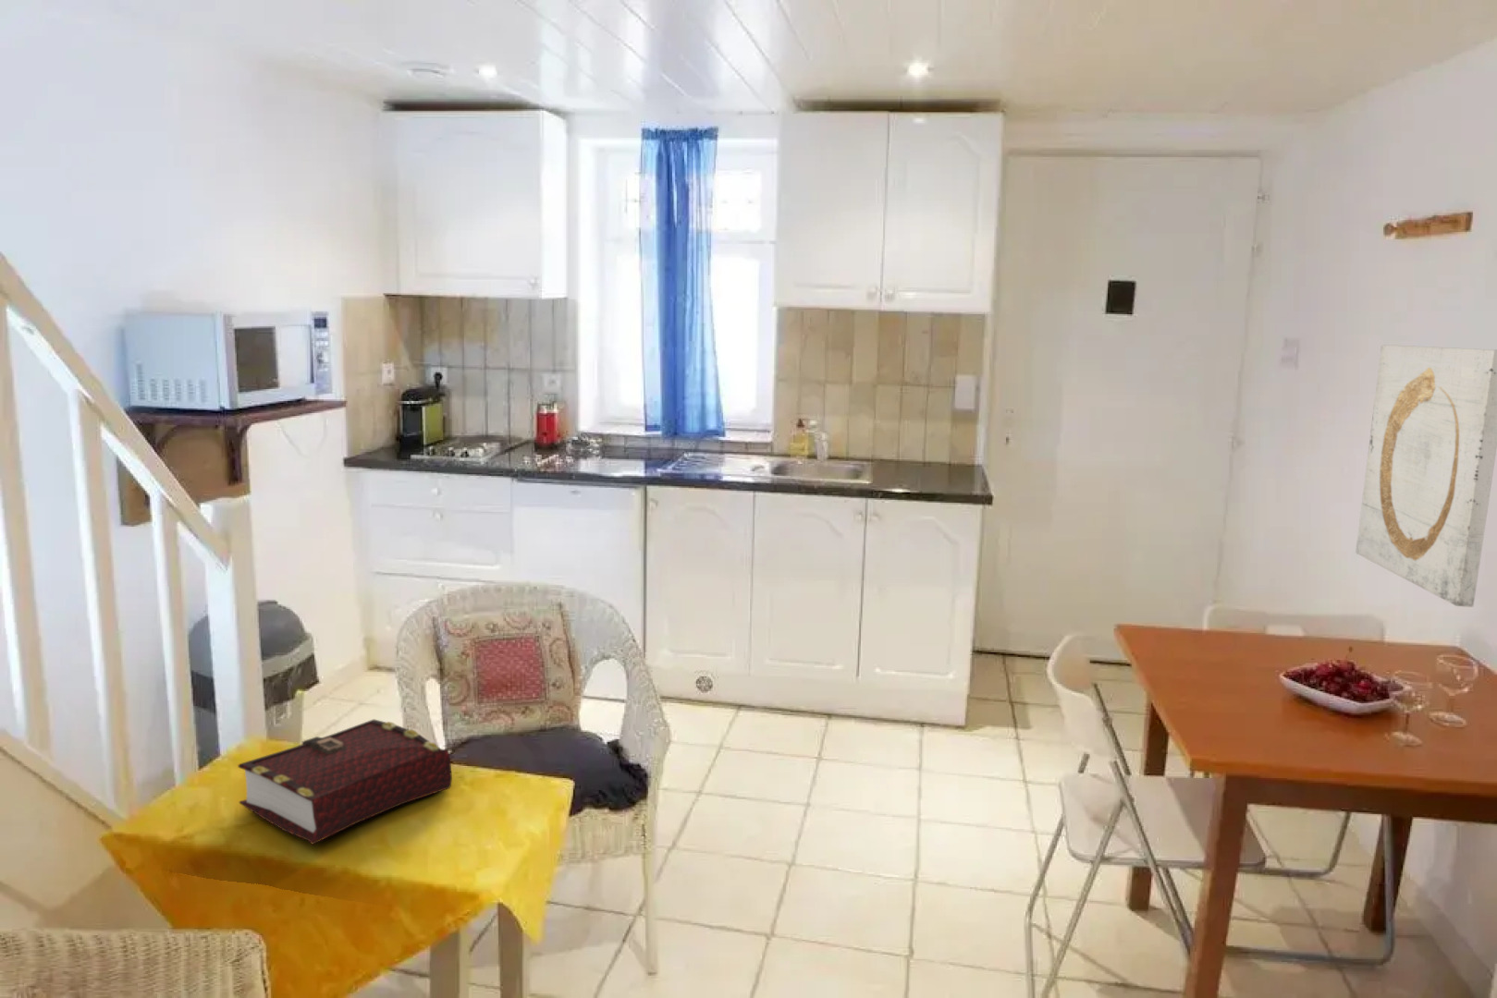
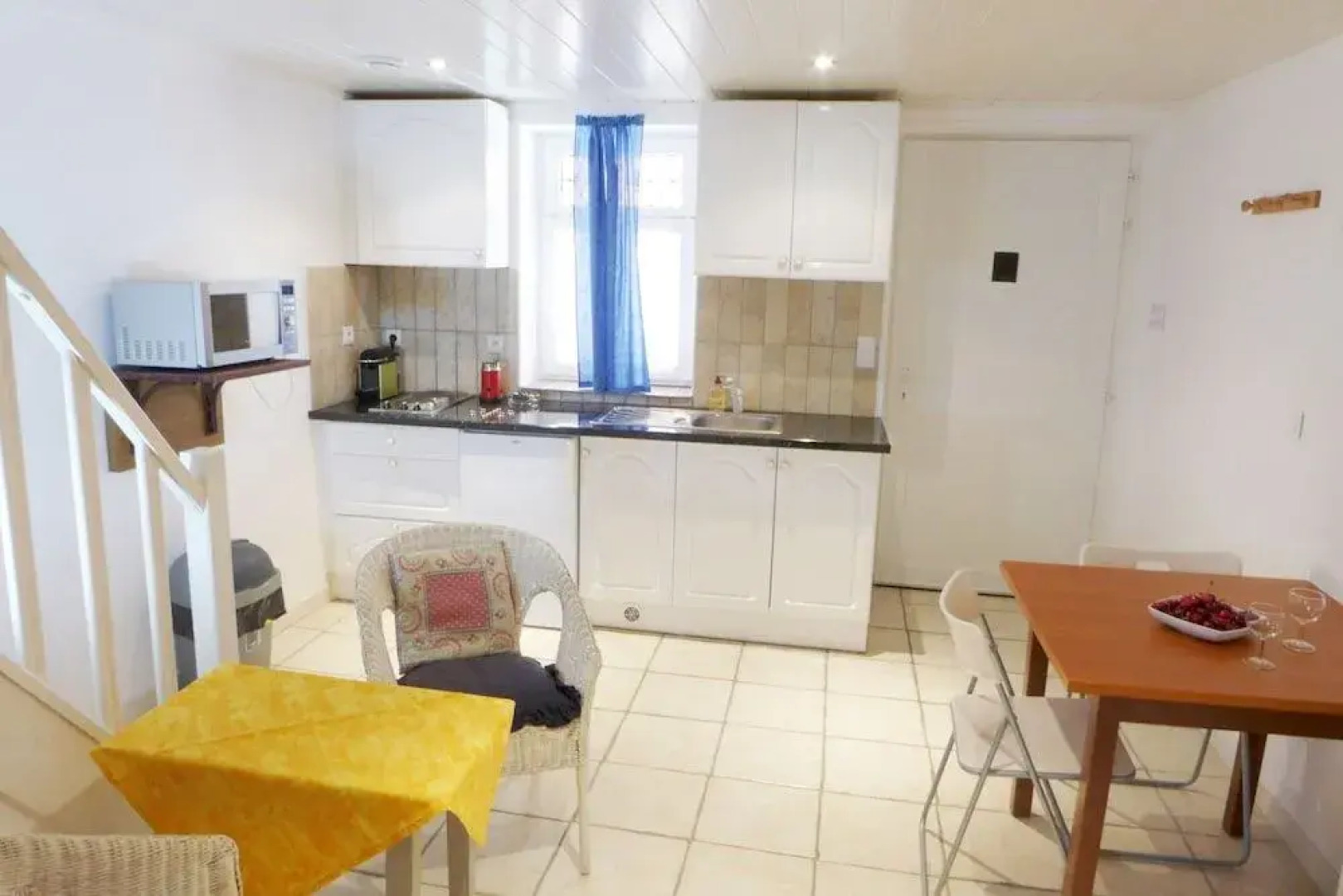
- book (348, 775)
- wall art (1423, 463)
